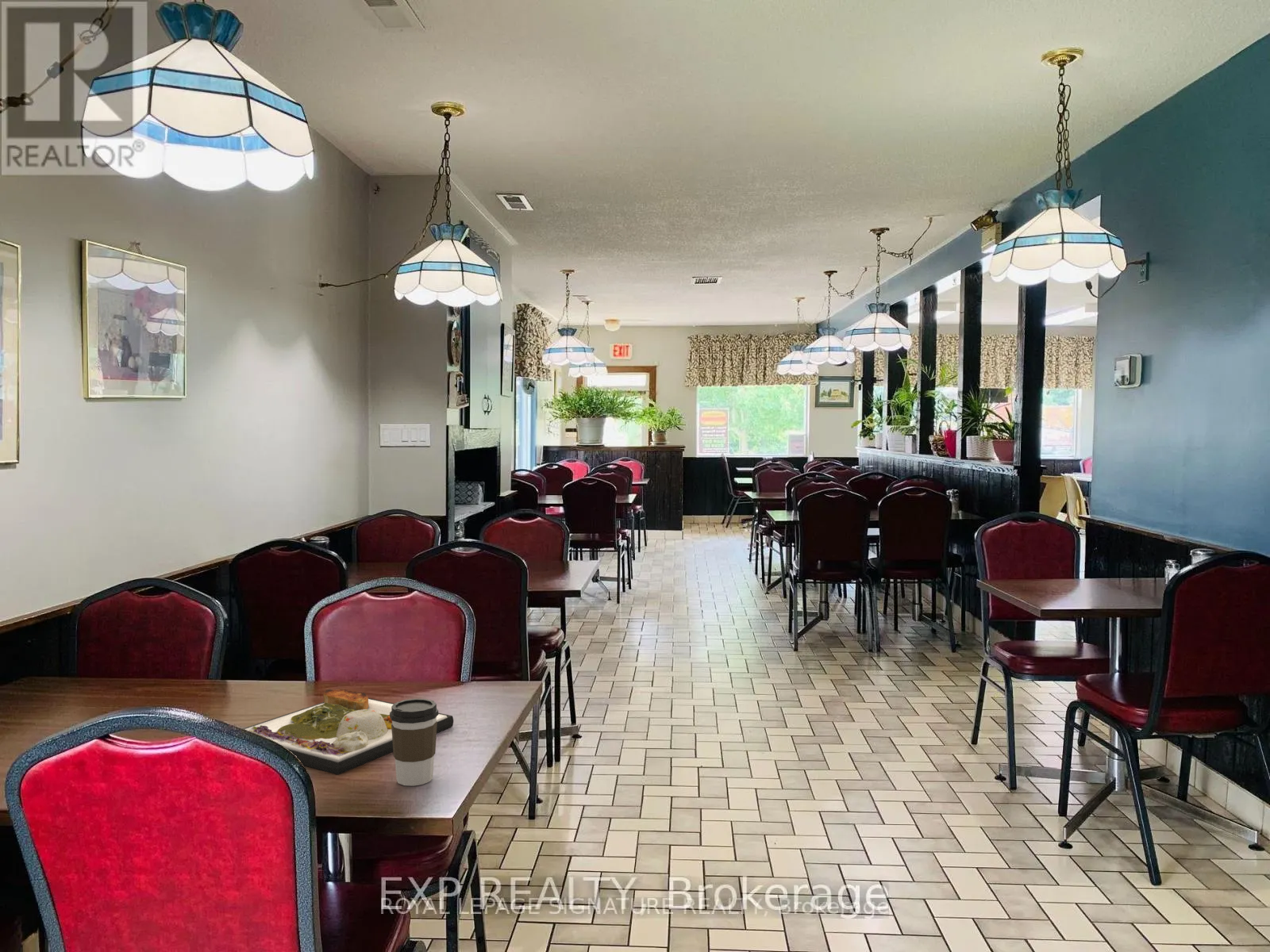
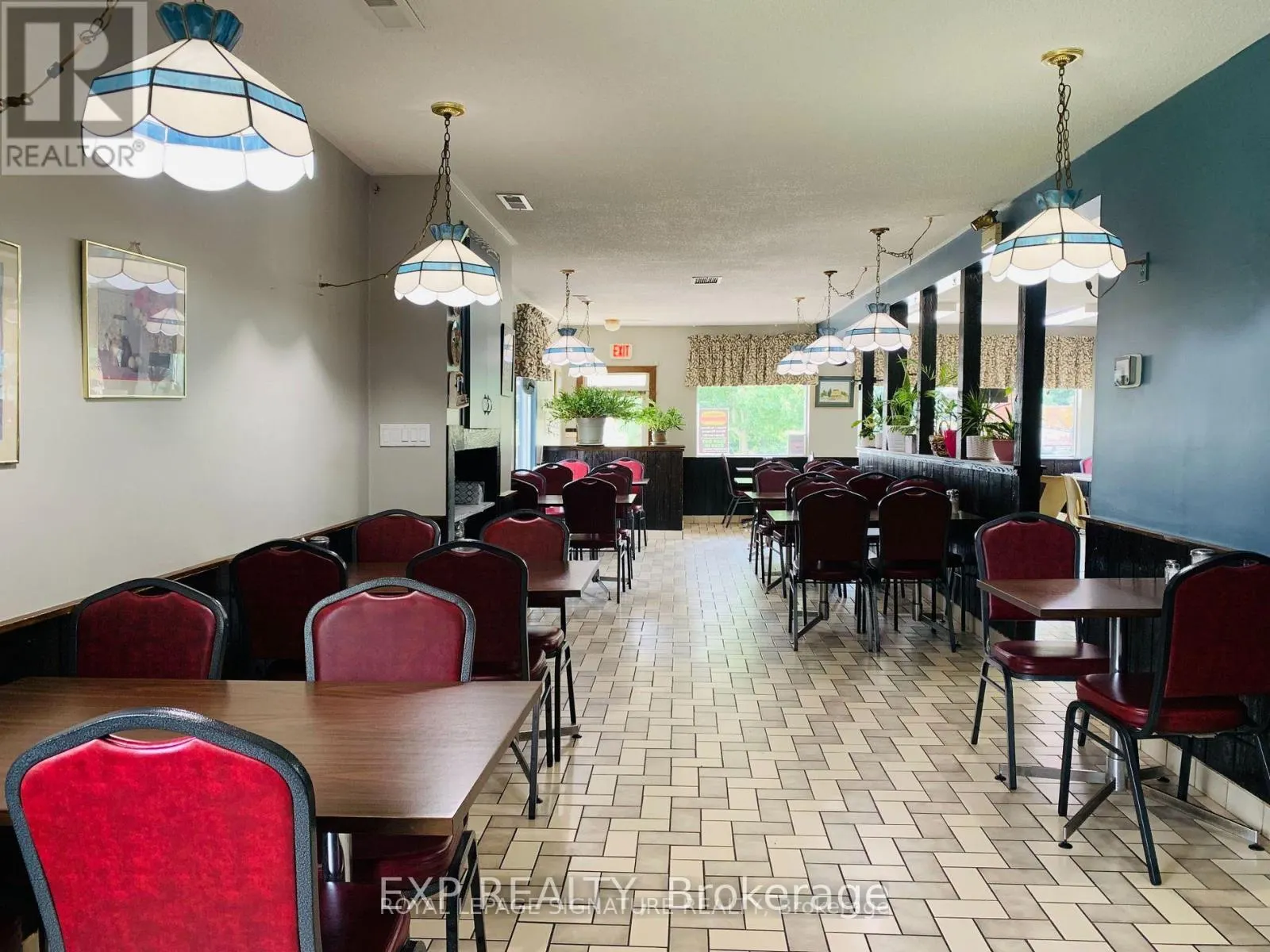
- dinner plate (344, 721)
- coffee cup (414, 742)
